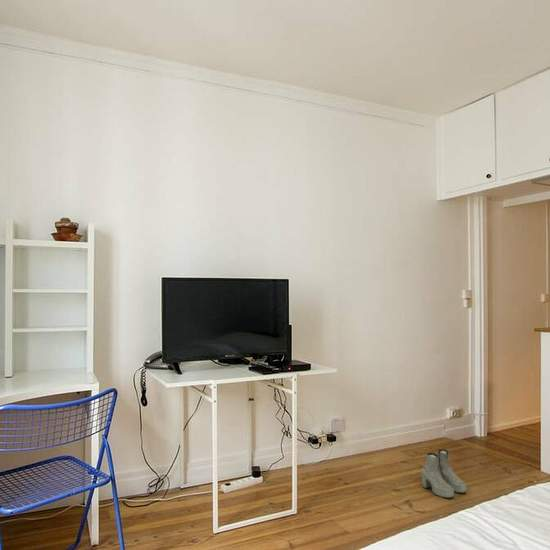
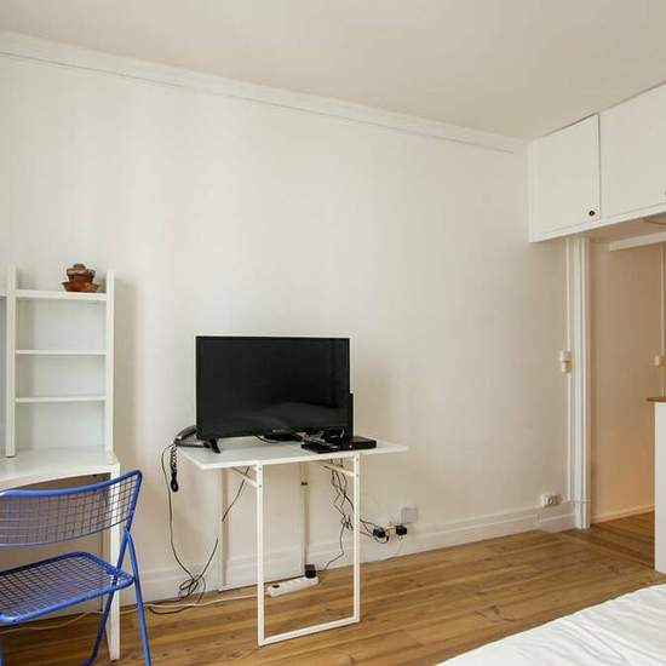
- boots (443, 471)
